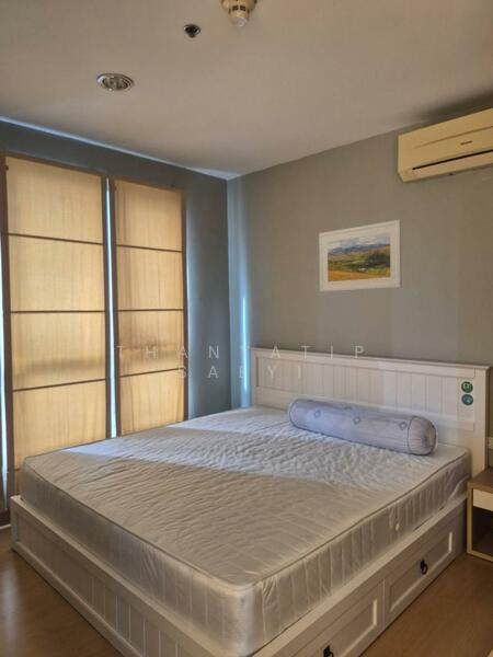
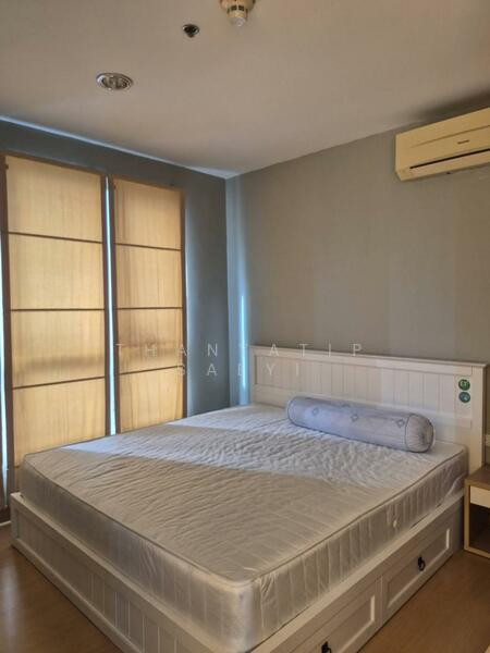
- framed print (357, 258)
